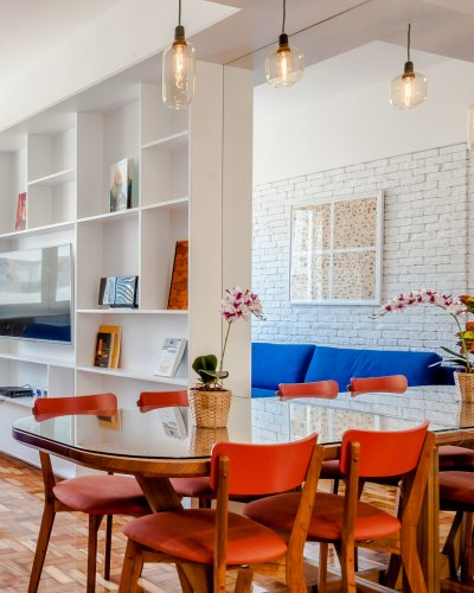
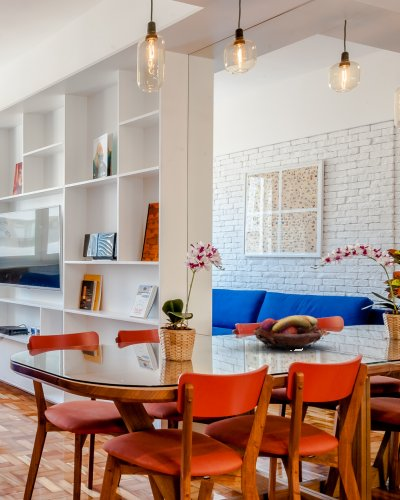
+ fruit basket (290, 331)
